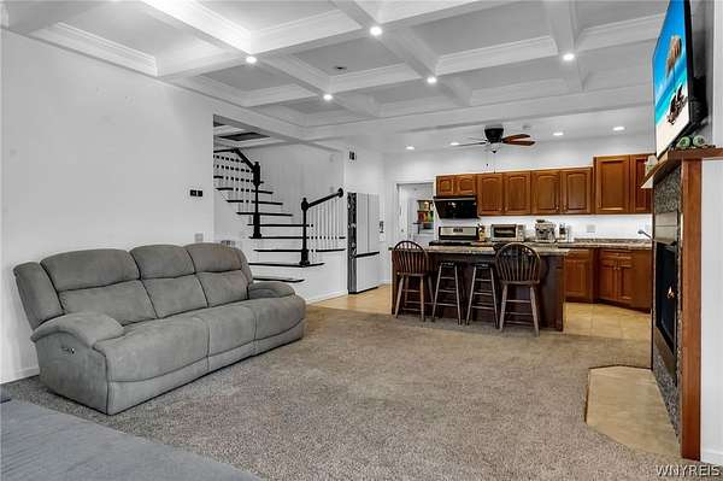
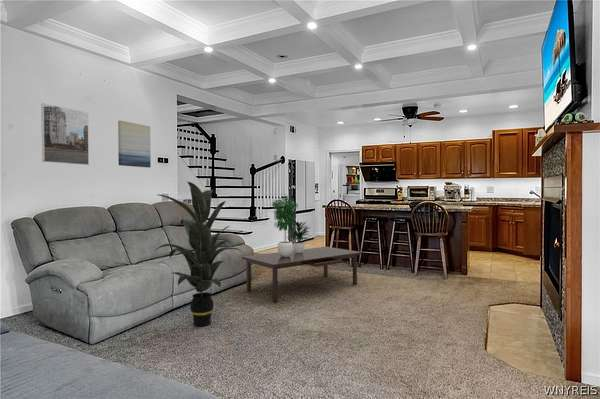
+ wall art (135, 145)
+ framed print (66, 135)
+ potted plant (292, 224)
+ coffee table (310, 265)
+ indoor plant (195, 253)
